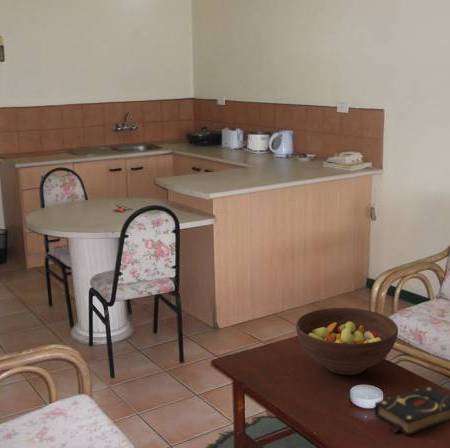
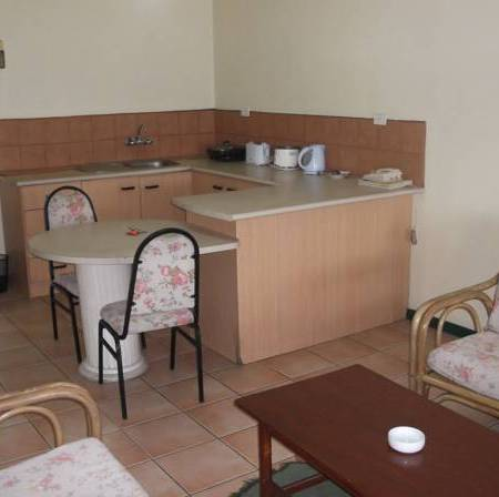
- fruit bowl (345, 346)
- book (415, 409)
